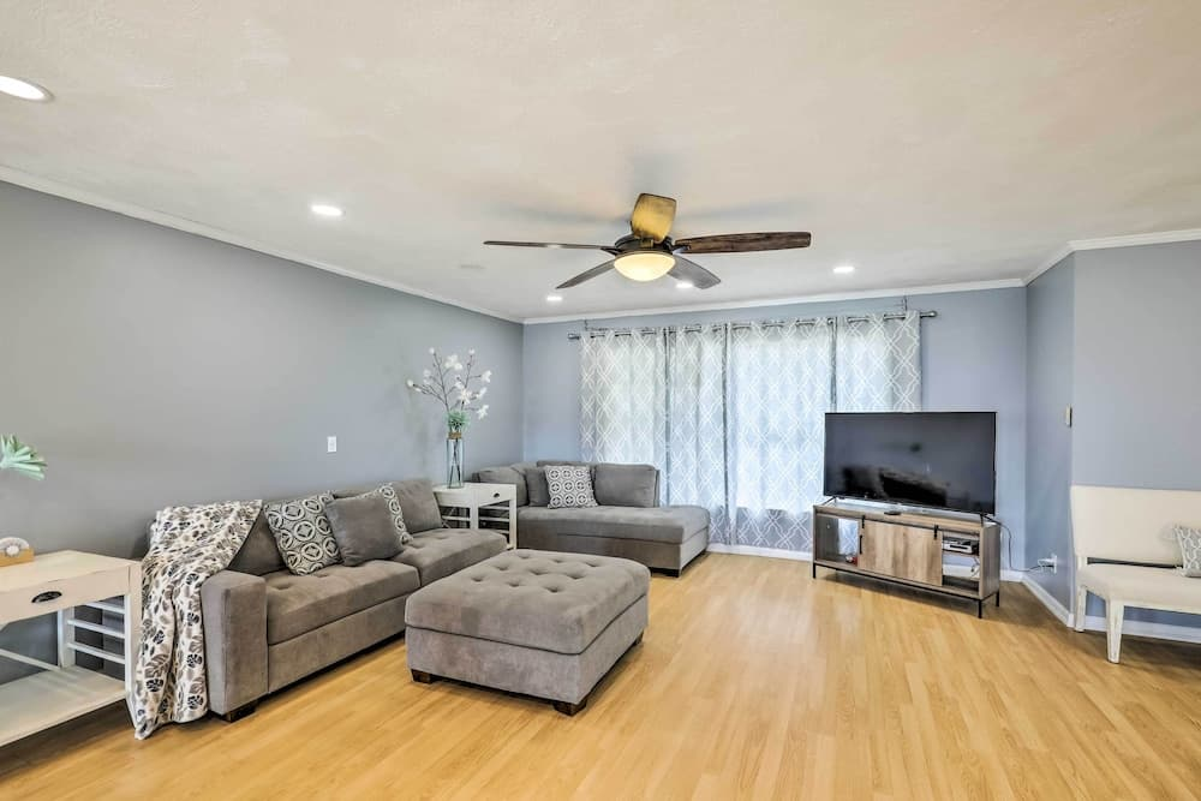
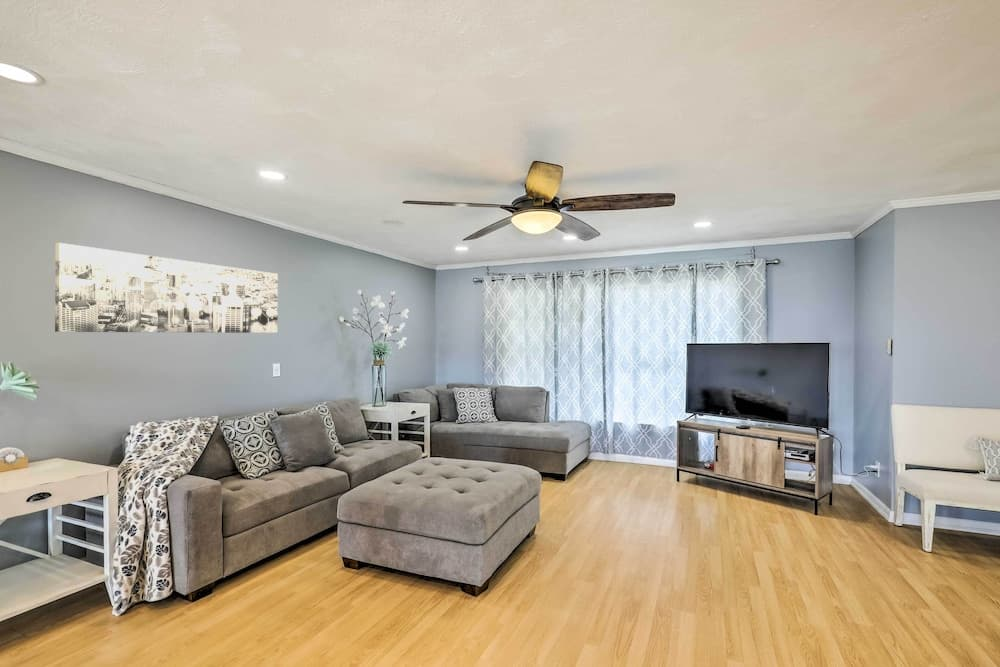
+ wall art (188, 297)
